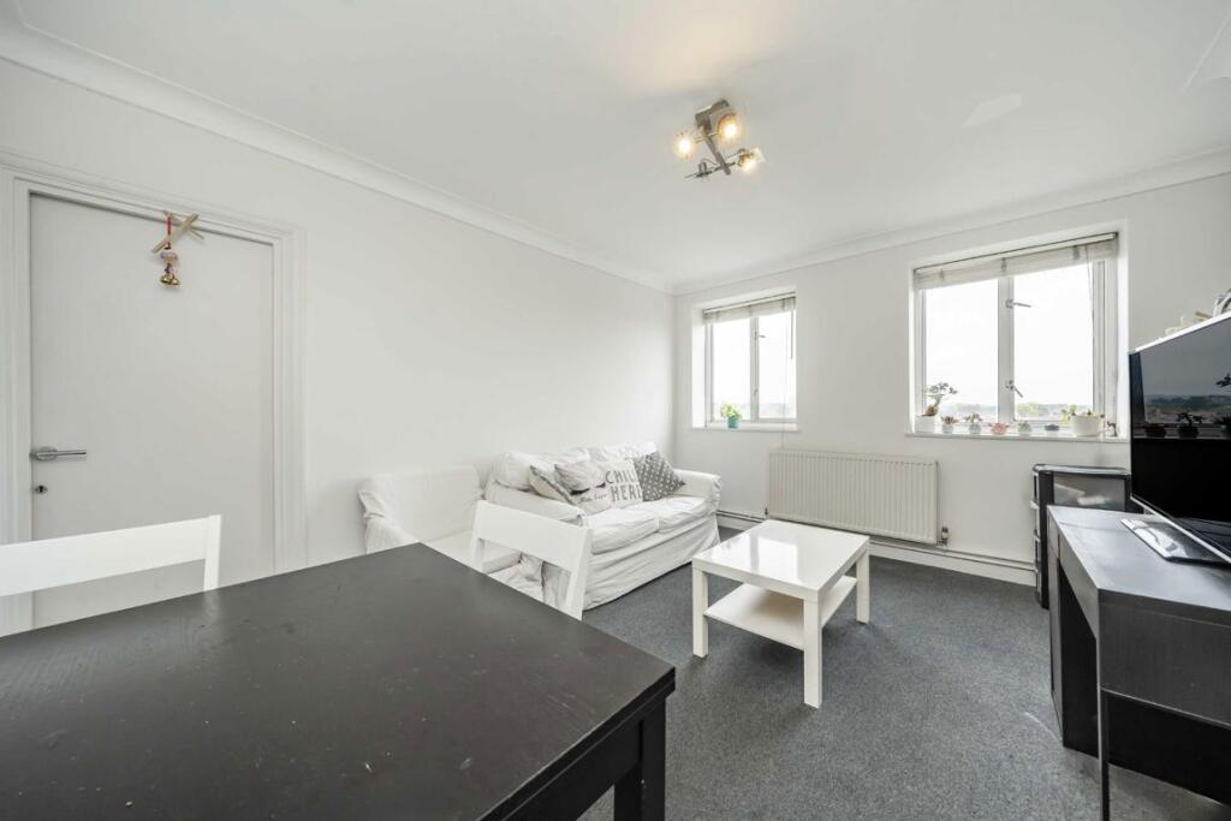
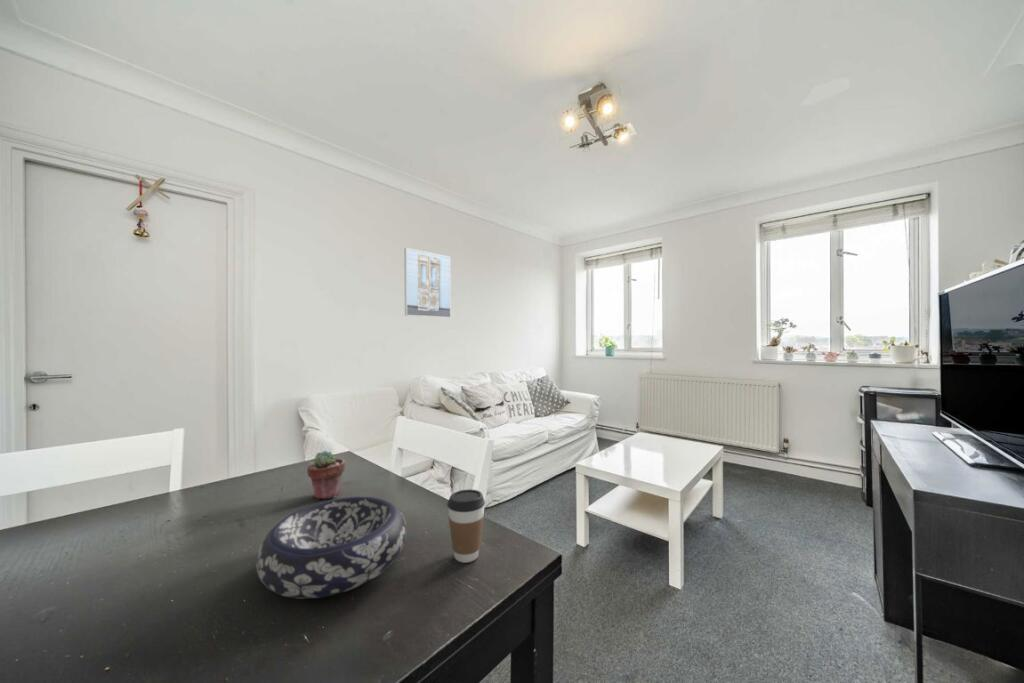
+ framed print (428, 284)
+ potted succulent (326, 472)
+ coffee cup (466, 525)
+ decorative bowl (337, 540)
